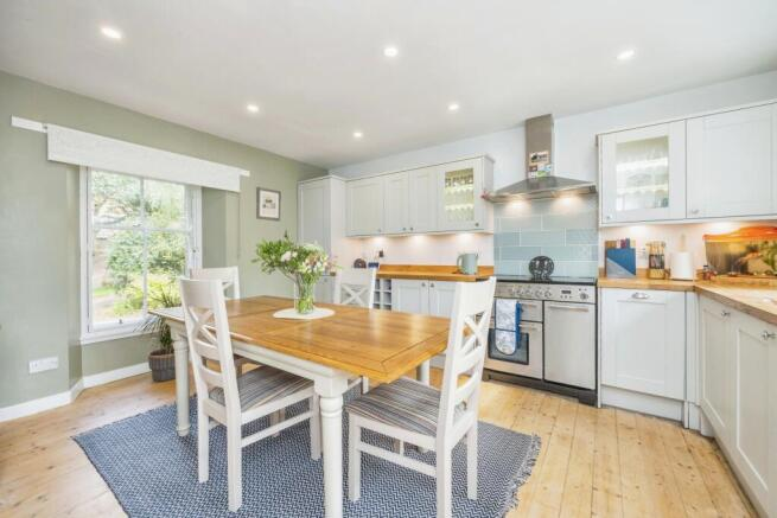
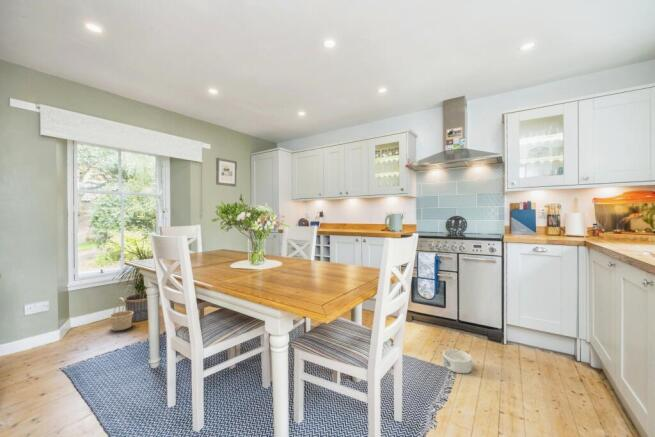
+ pet bowl (457, 360)
+ basket (121, 312)
